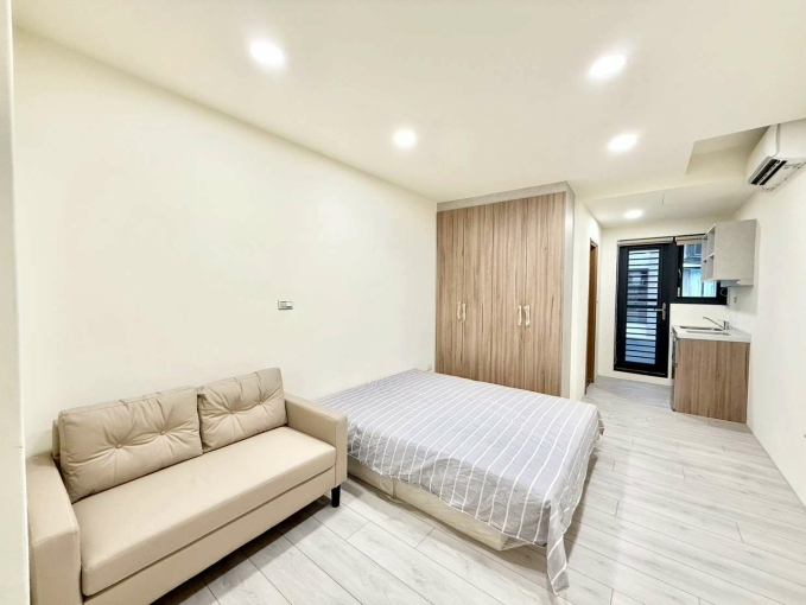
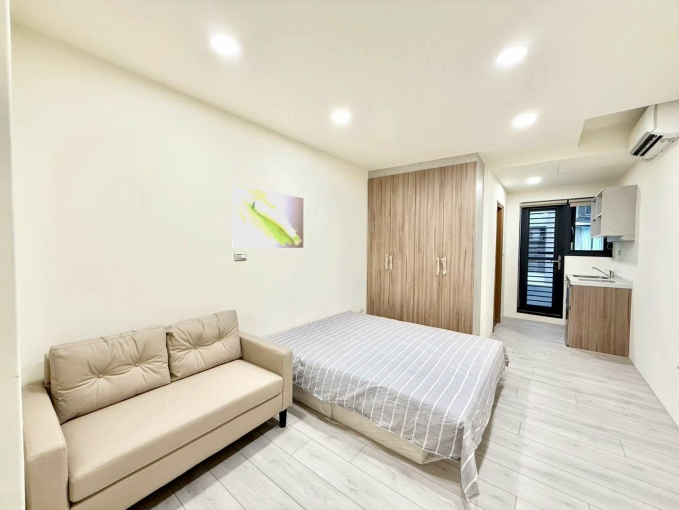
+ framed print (272, 220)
